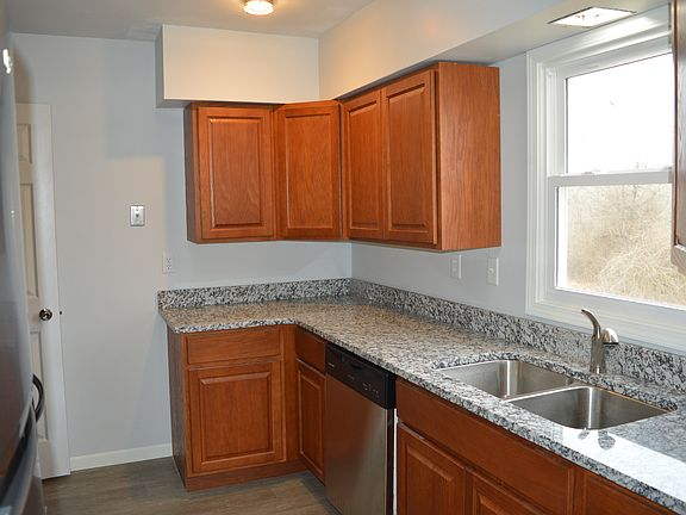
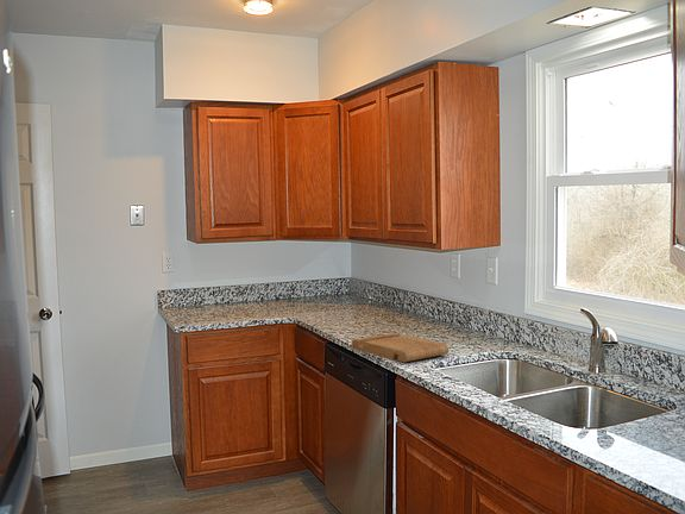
+ cutting board (398, 346)
